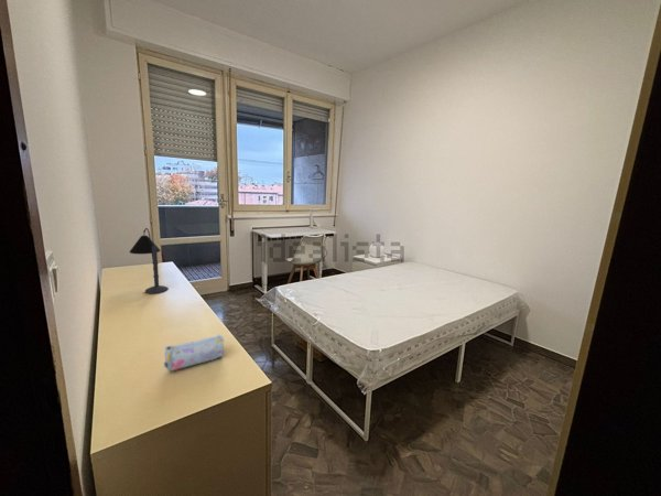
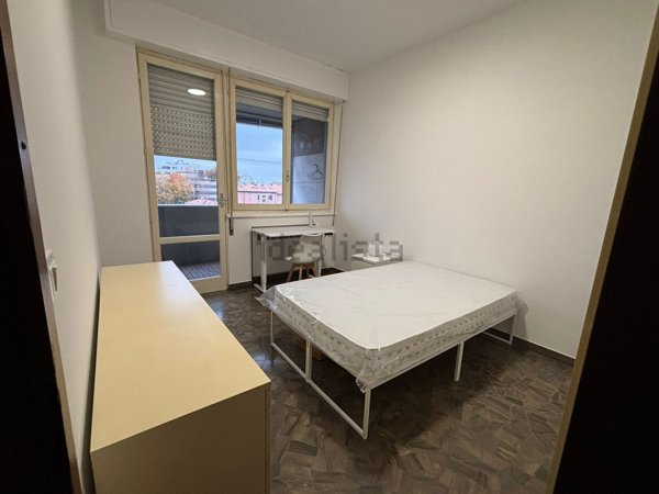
- pencil case (195, 351)
- desk lamp (152, 257)
